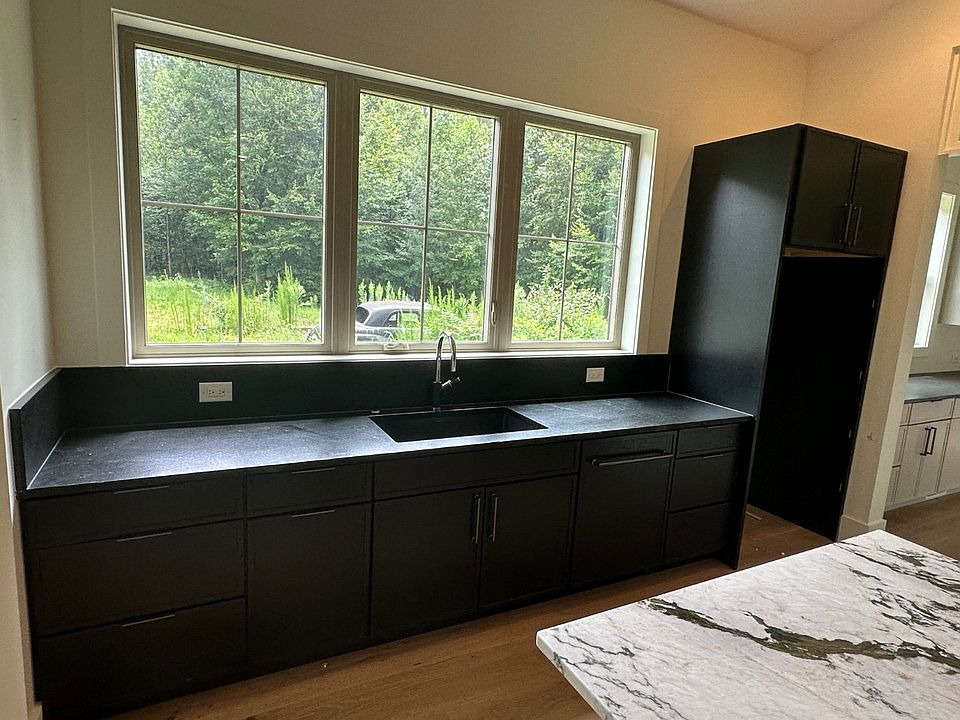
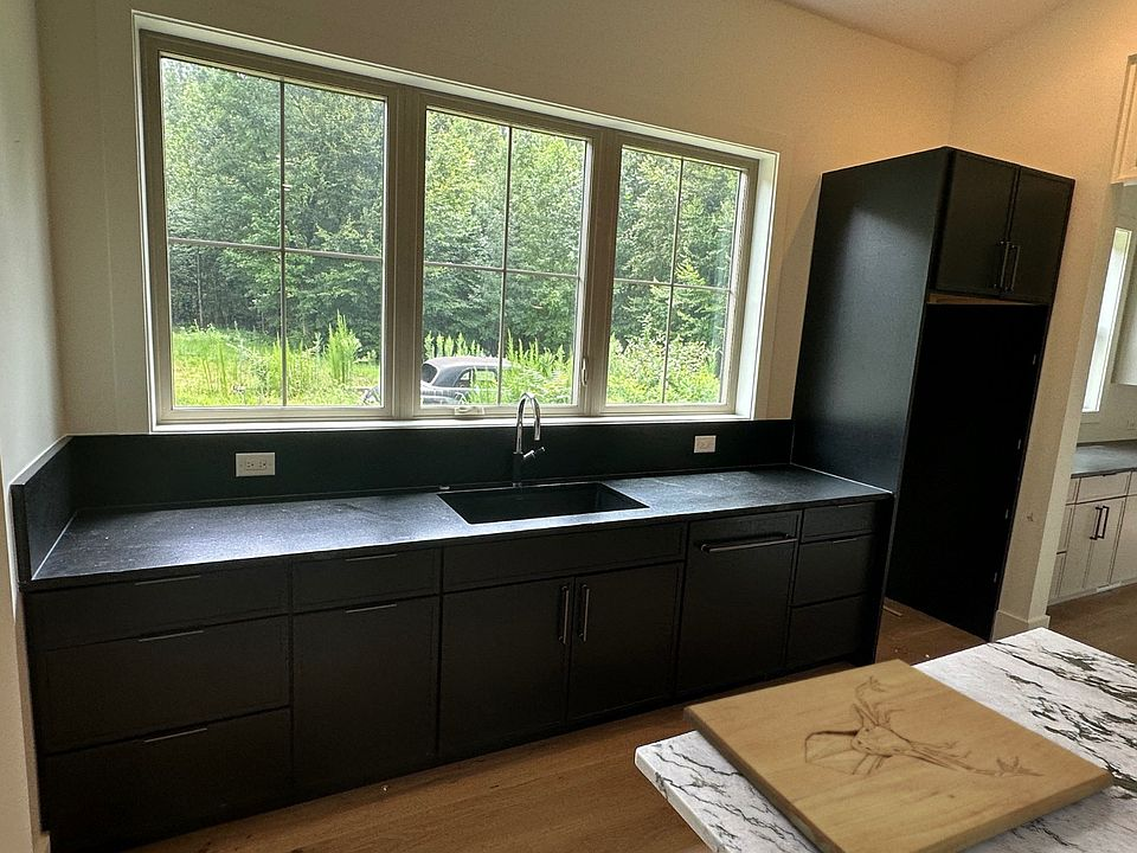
+ cutting board (886, 743)
